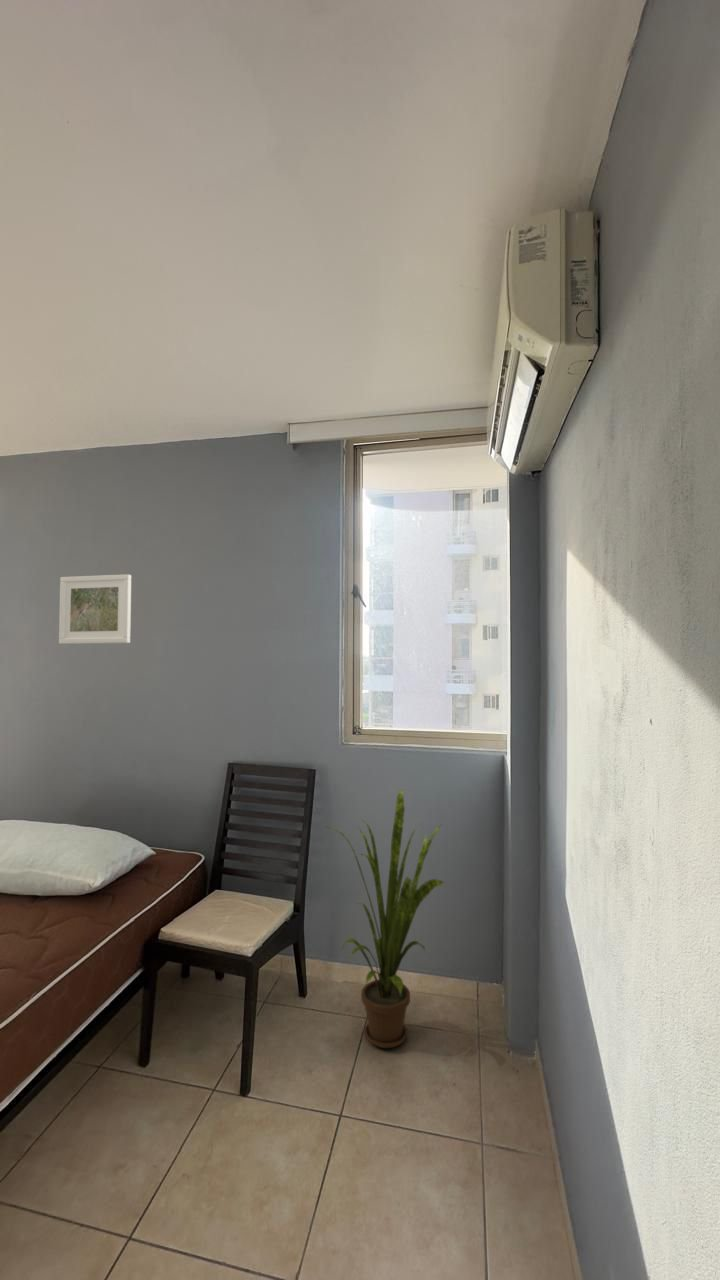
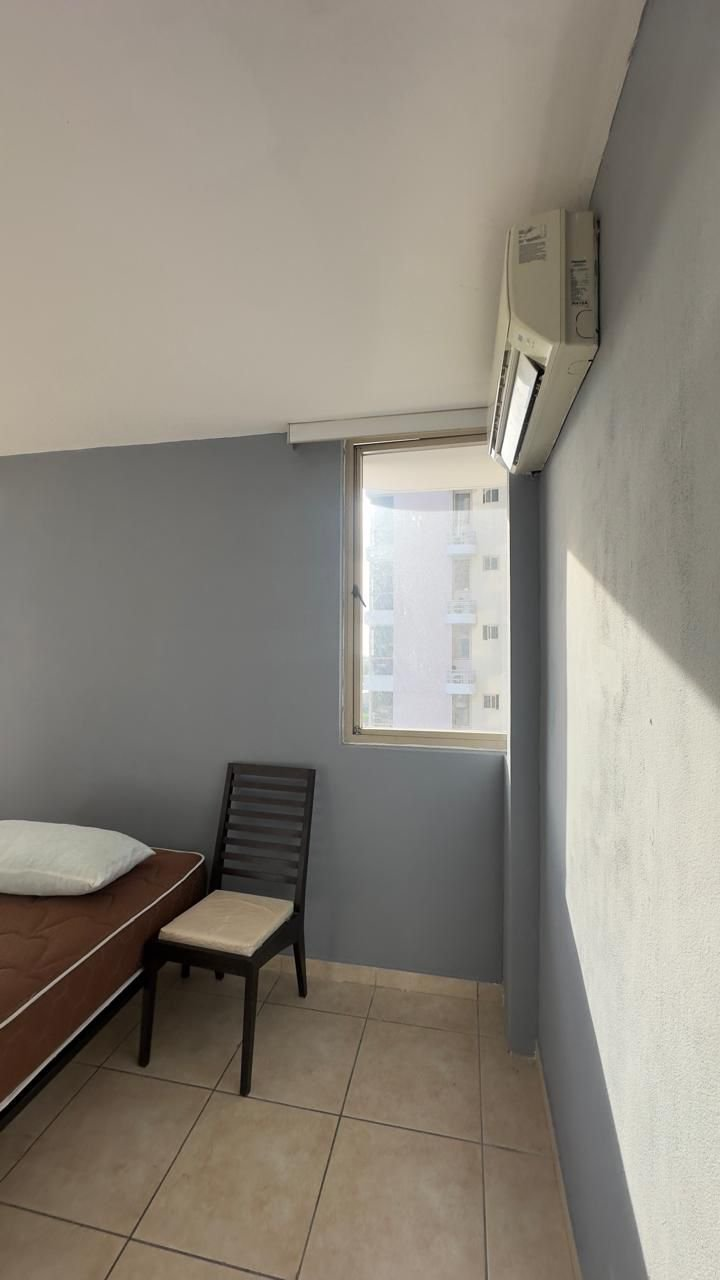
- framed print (94, 609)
- house plant (383, 912)
